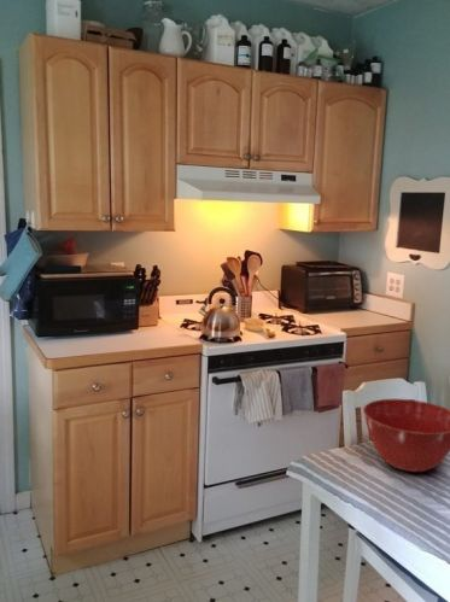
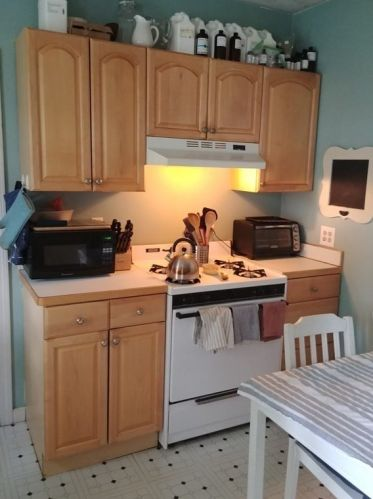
- mixing bowl (409, 437)
